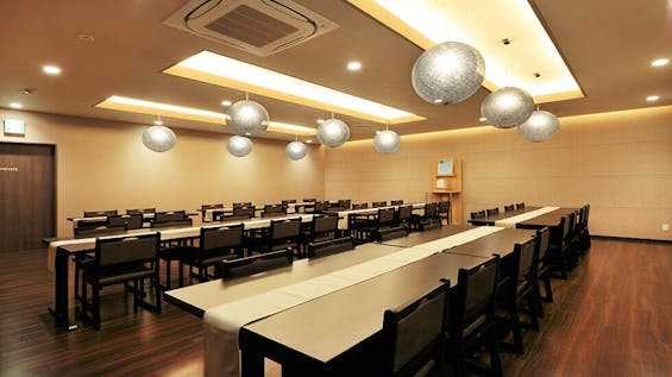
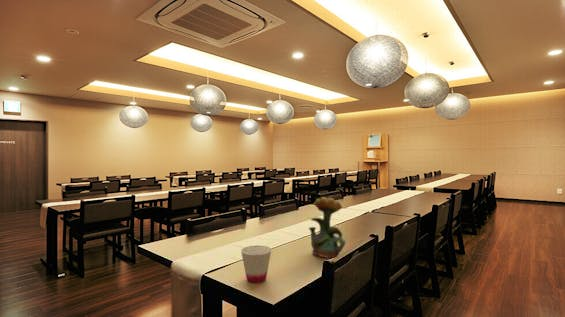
+ cup (256, 264)
+ potted flower (326, 225)
